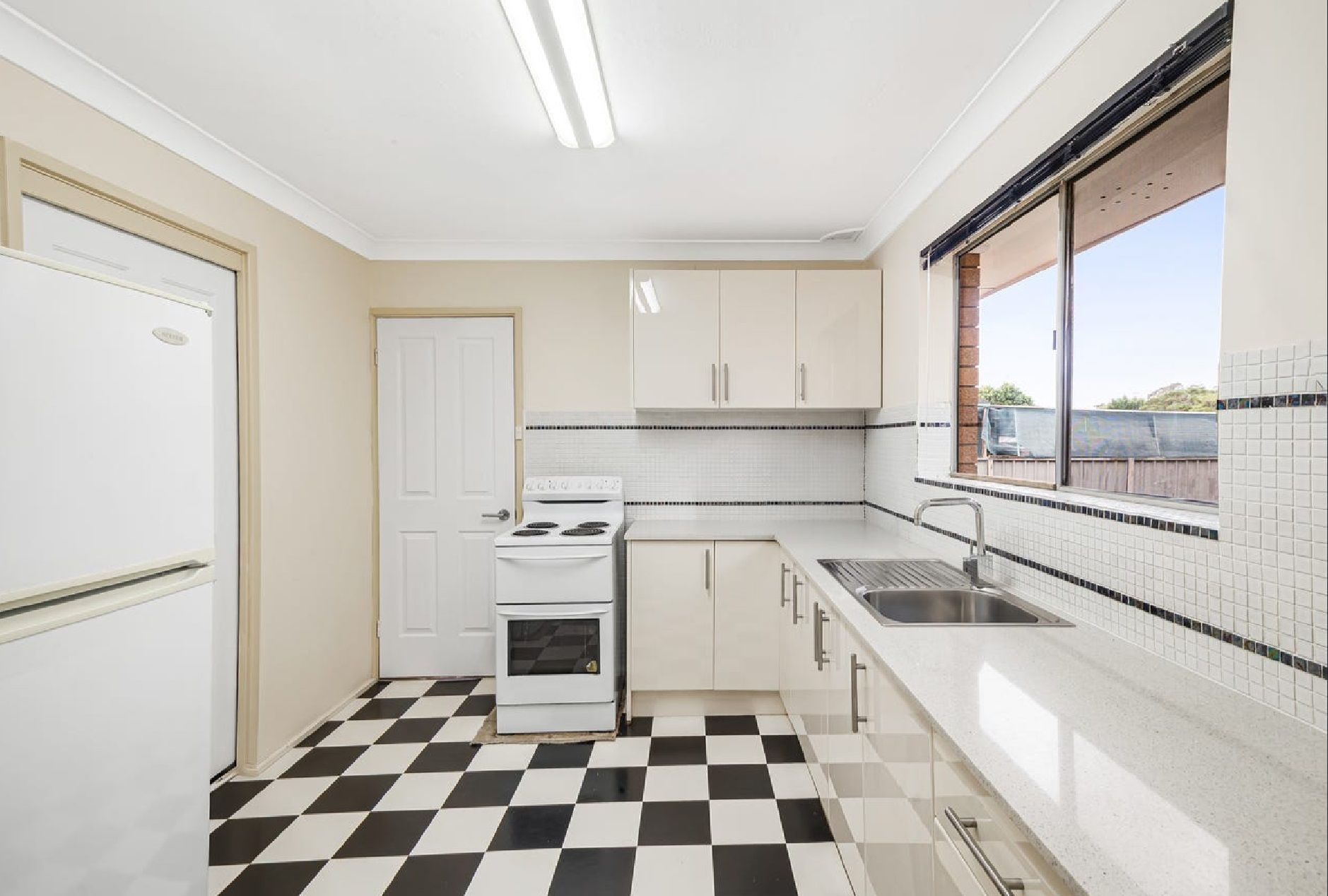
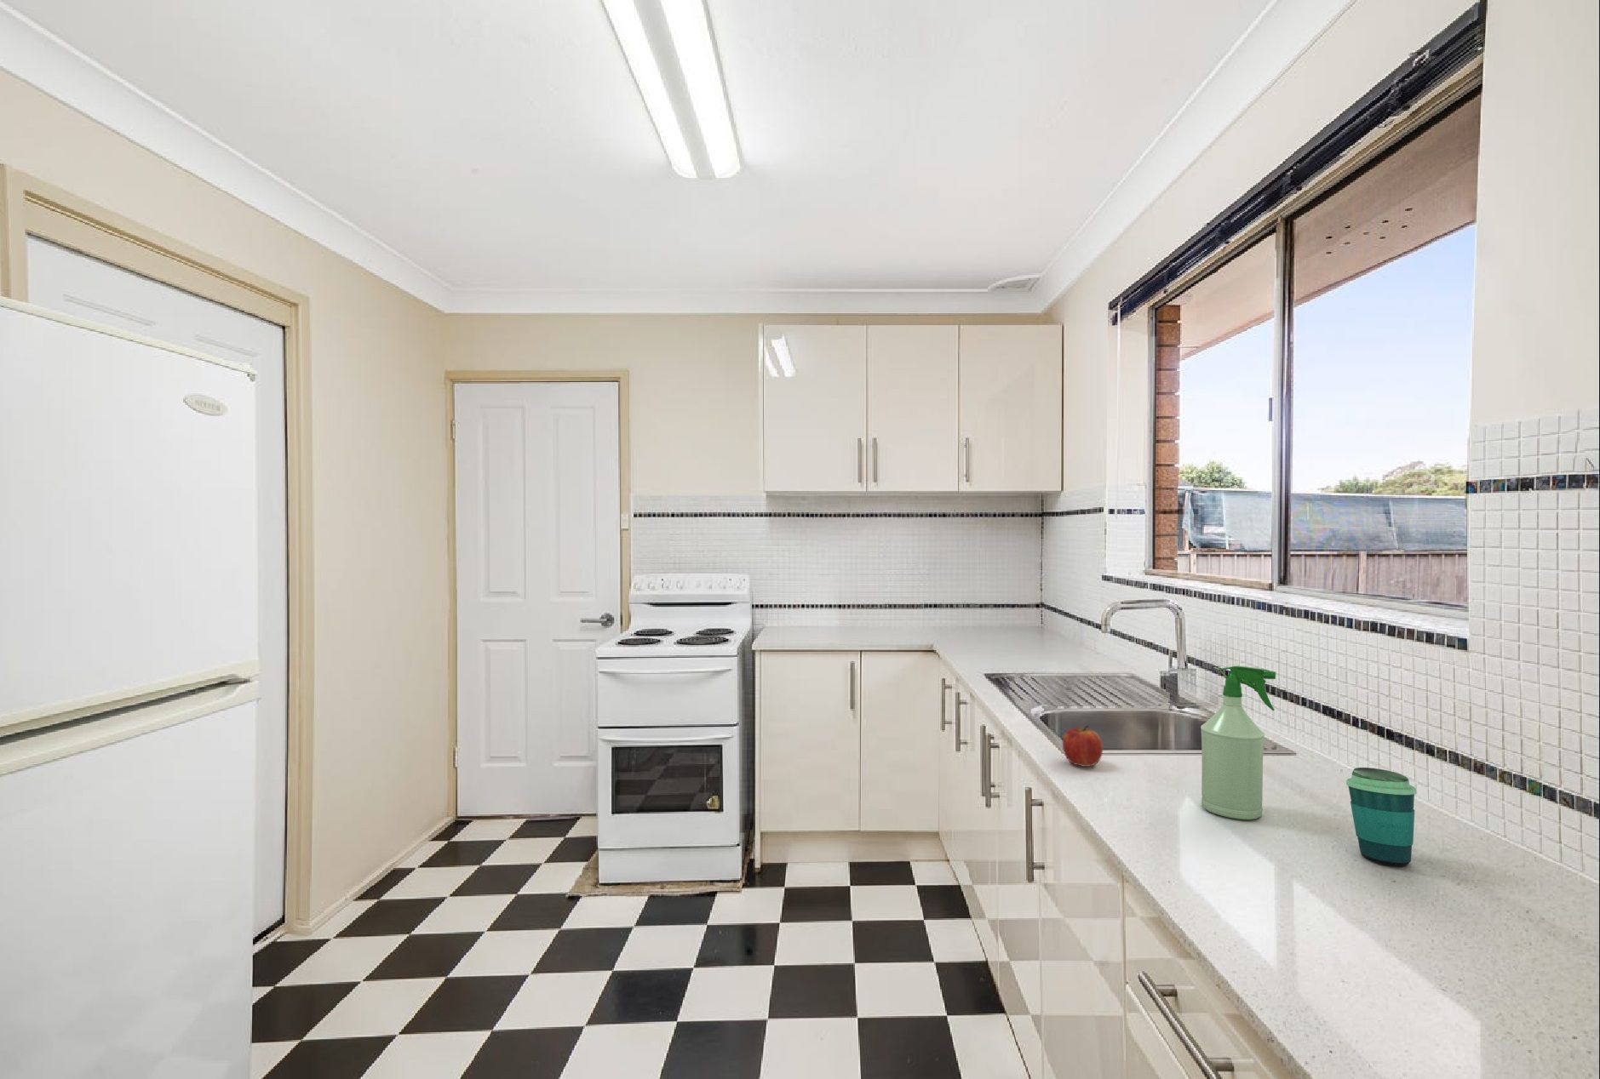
+ fruit (1082, 744)
+ cup (1381, 814)
+ spray bottle (1233, 738)
